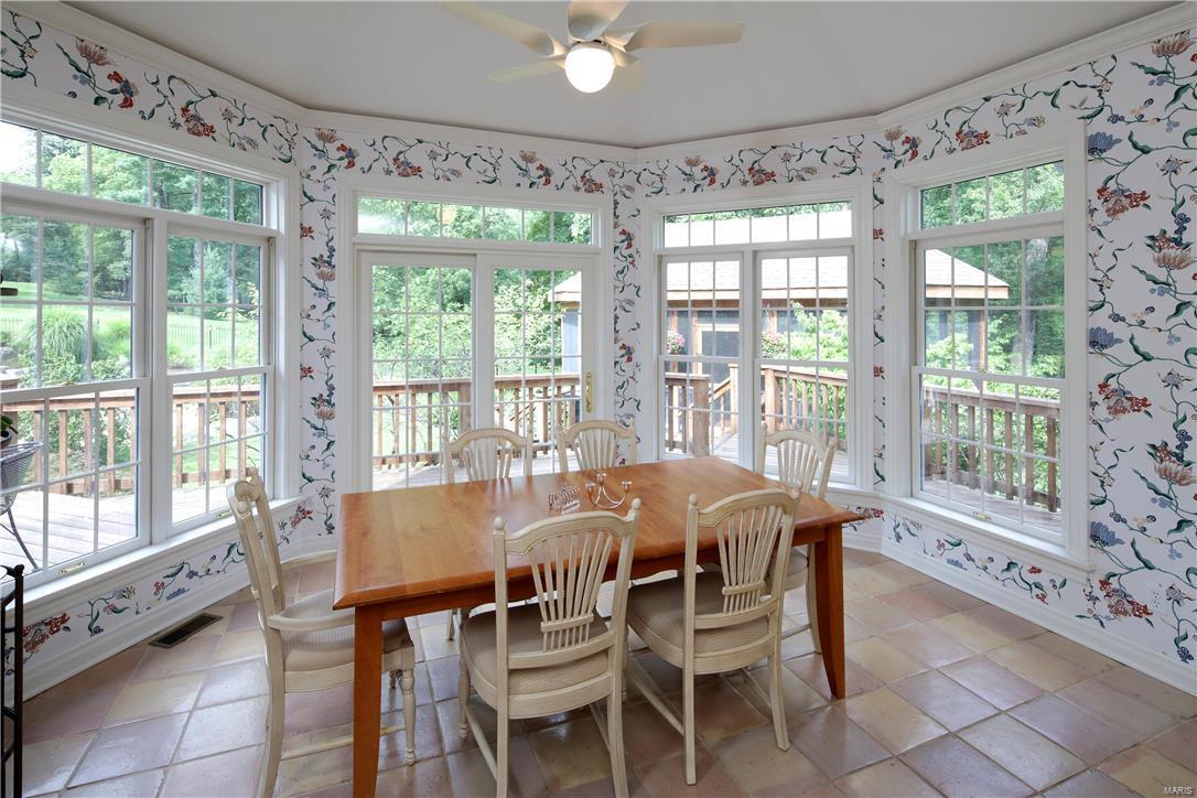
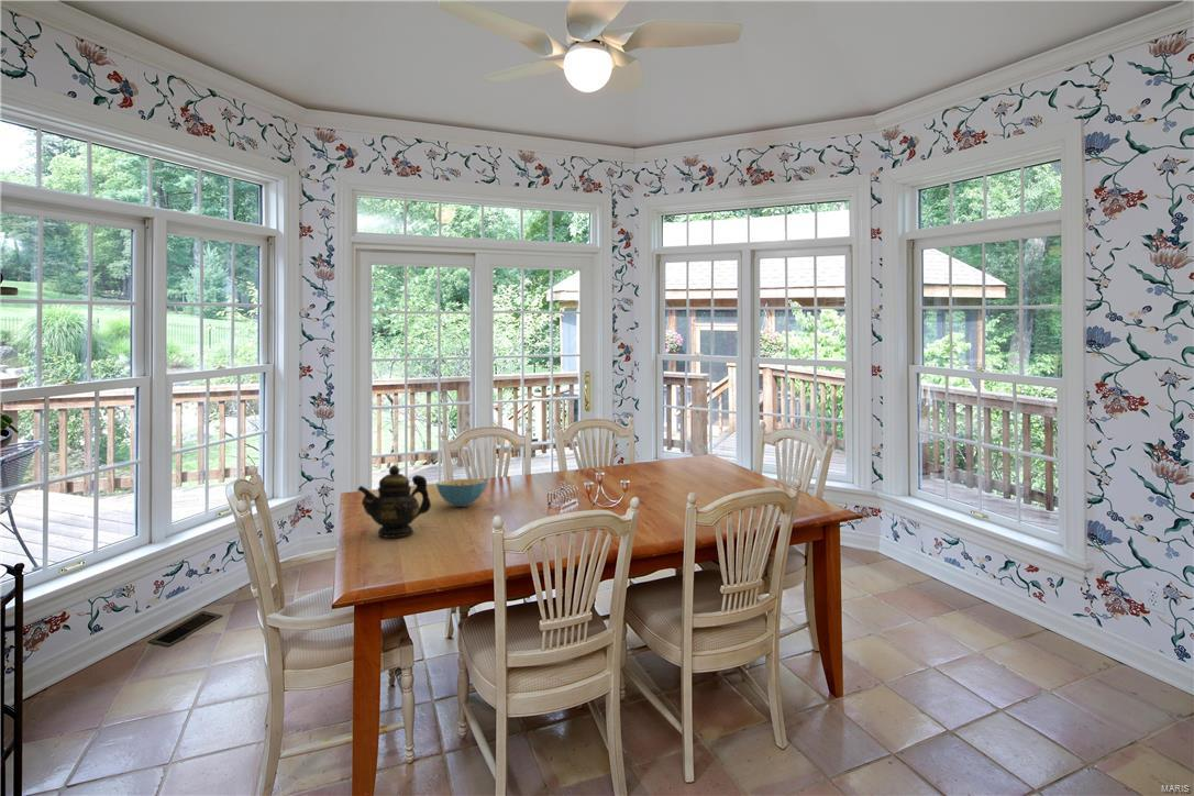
+ teapot (396, 498)
+ cereal bowl (461, 493)
